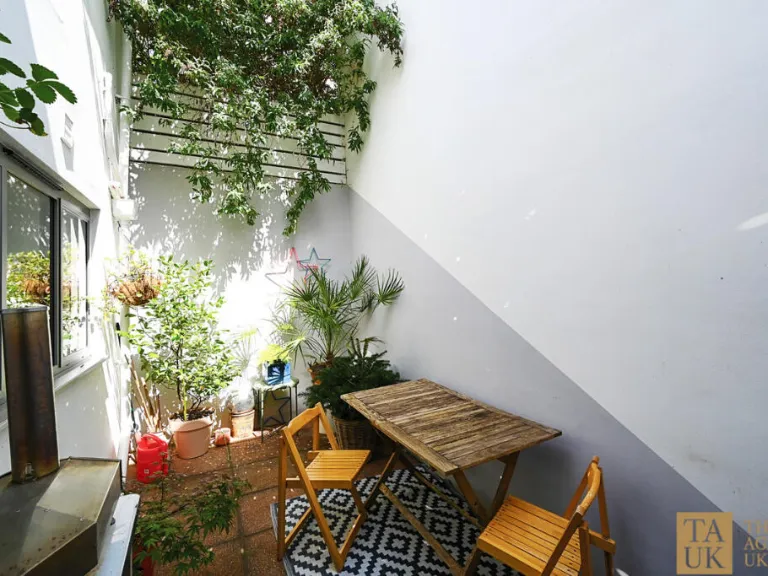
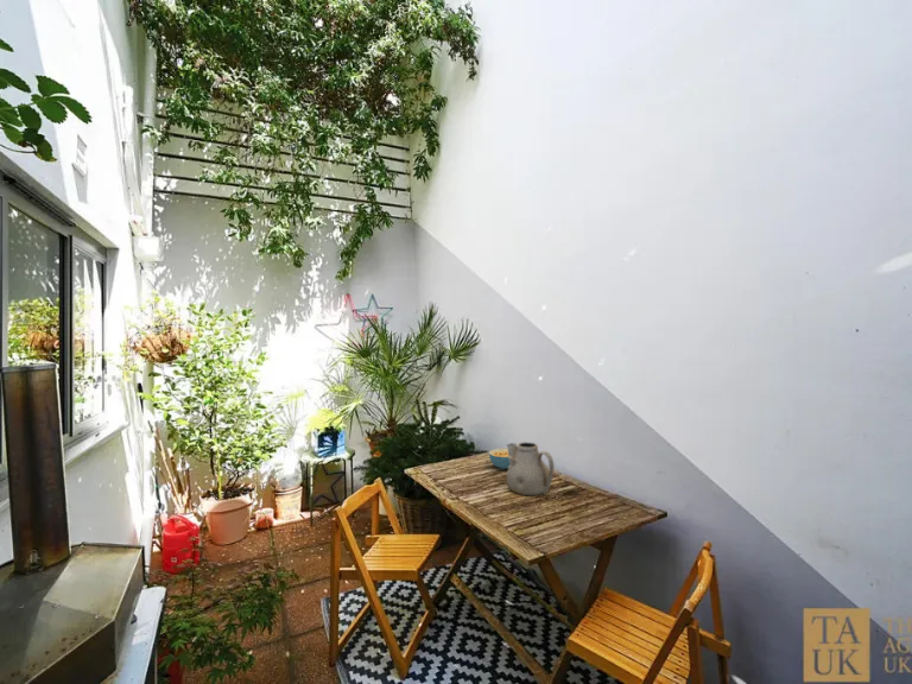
+ teapot (530, 467)
+ cereal bowl (504, 460)
